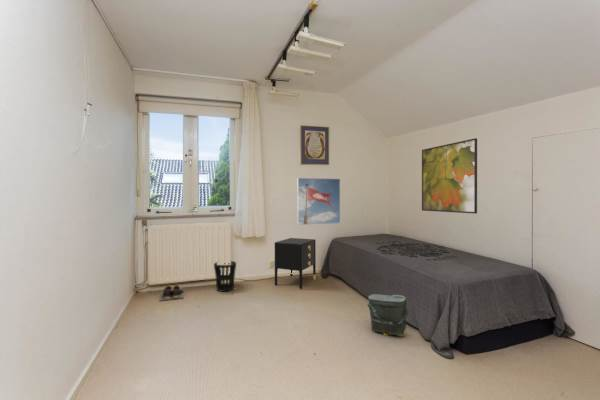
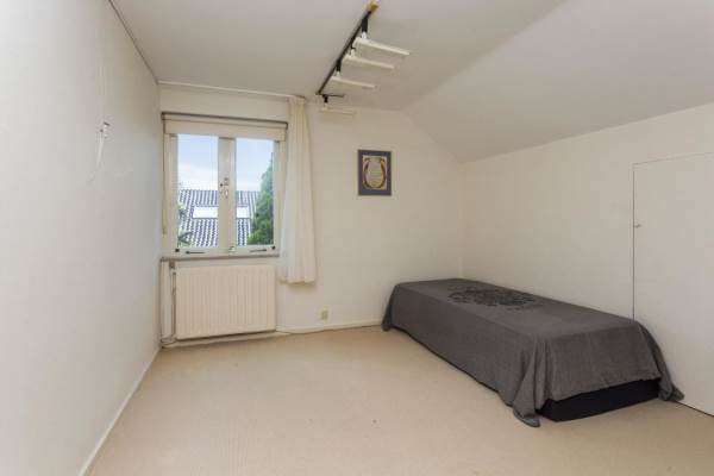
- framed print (319, 201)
- shoes (172, 290)
- nightstand (295, 261)
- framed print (446, 178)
- bag (387, 315)
- wastebasket (225, 276)
